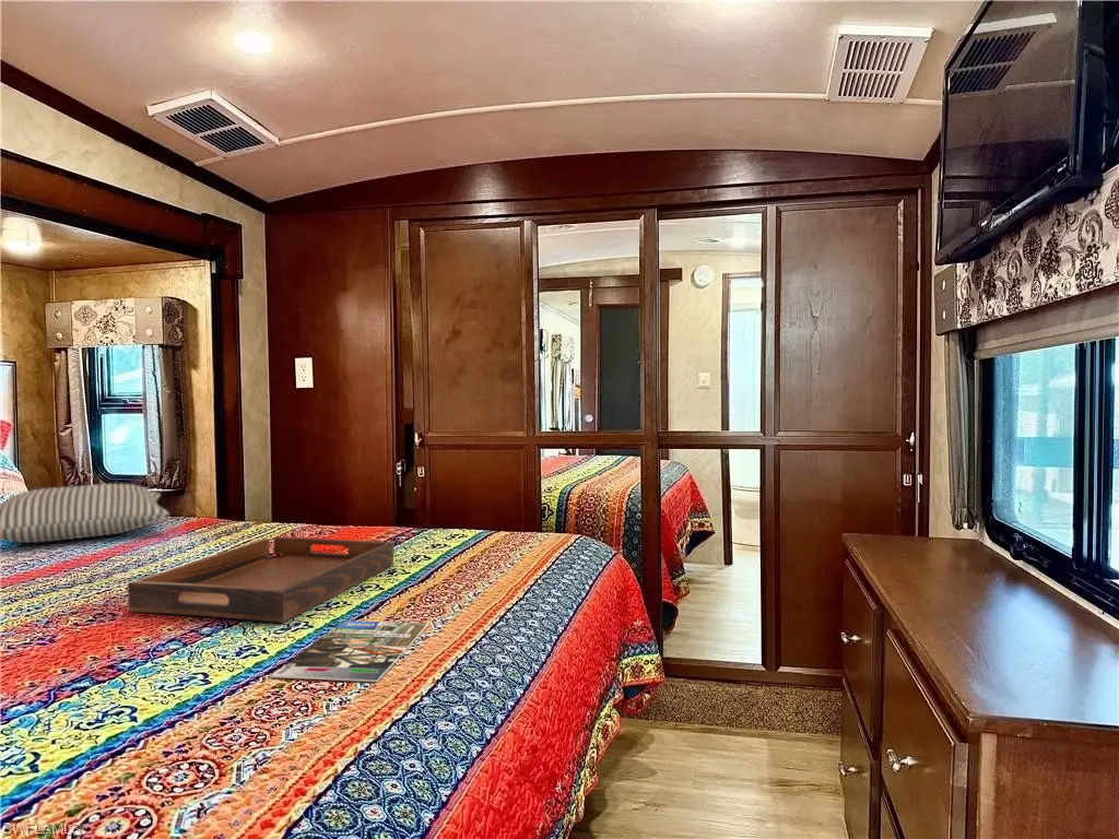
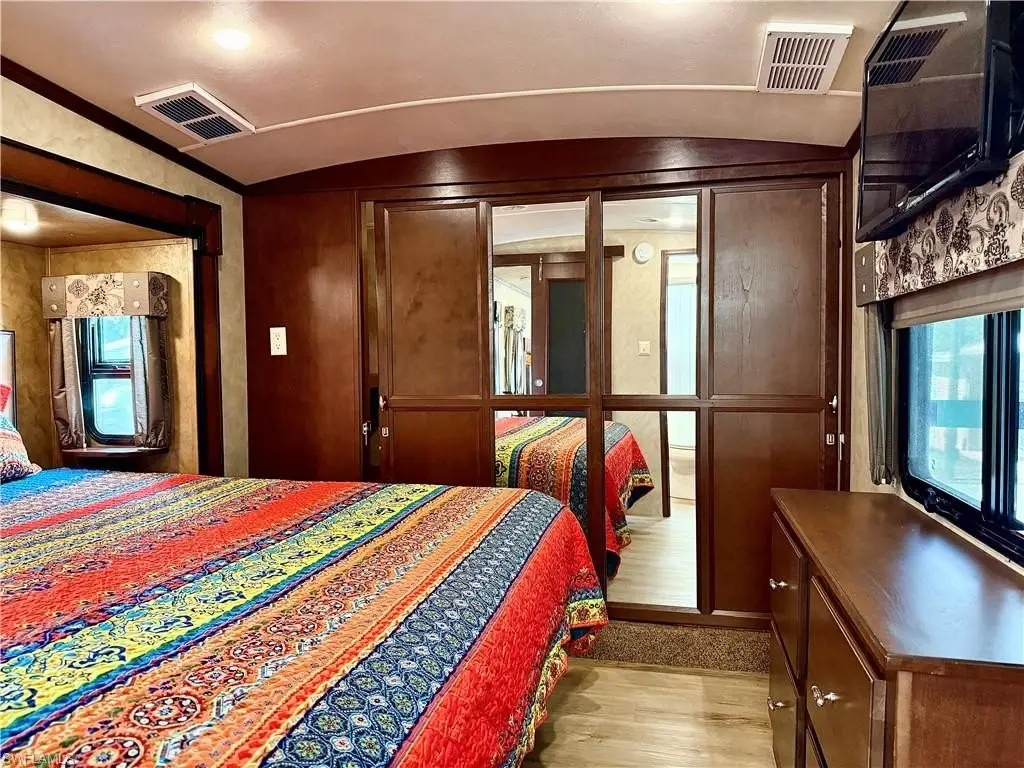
- pillow (79, 510)
- serving tray (276, 571)
- magazine (357, 647)
